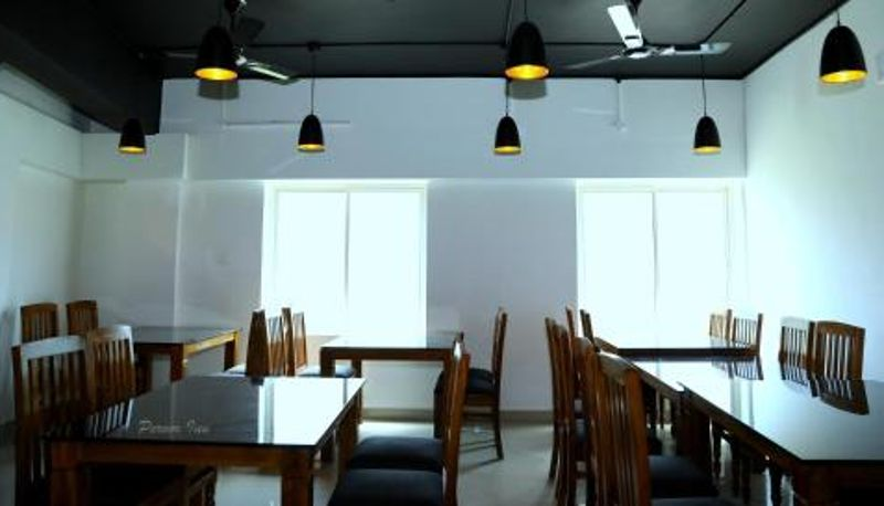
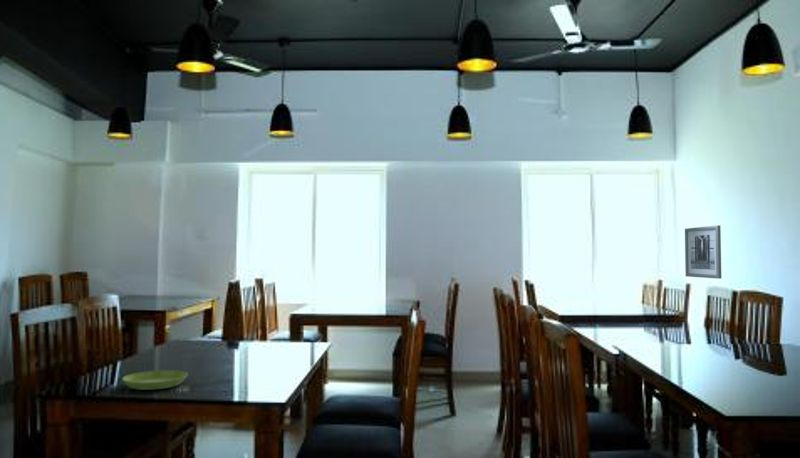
+ saucer (155, 380)
+ wall art (702, 252)
